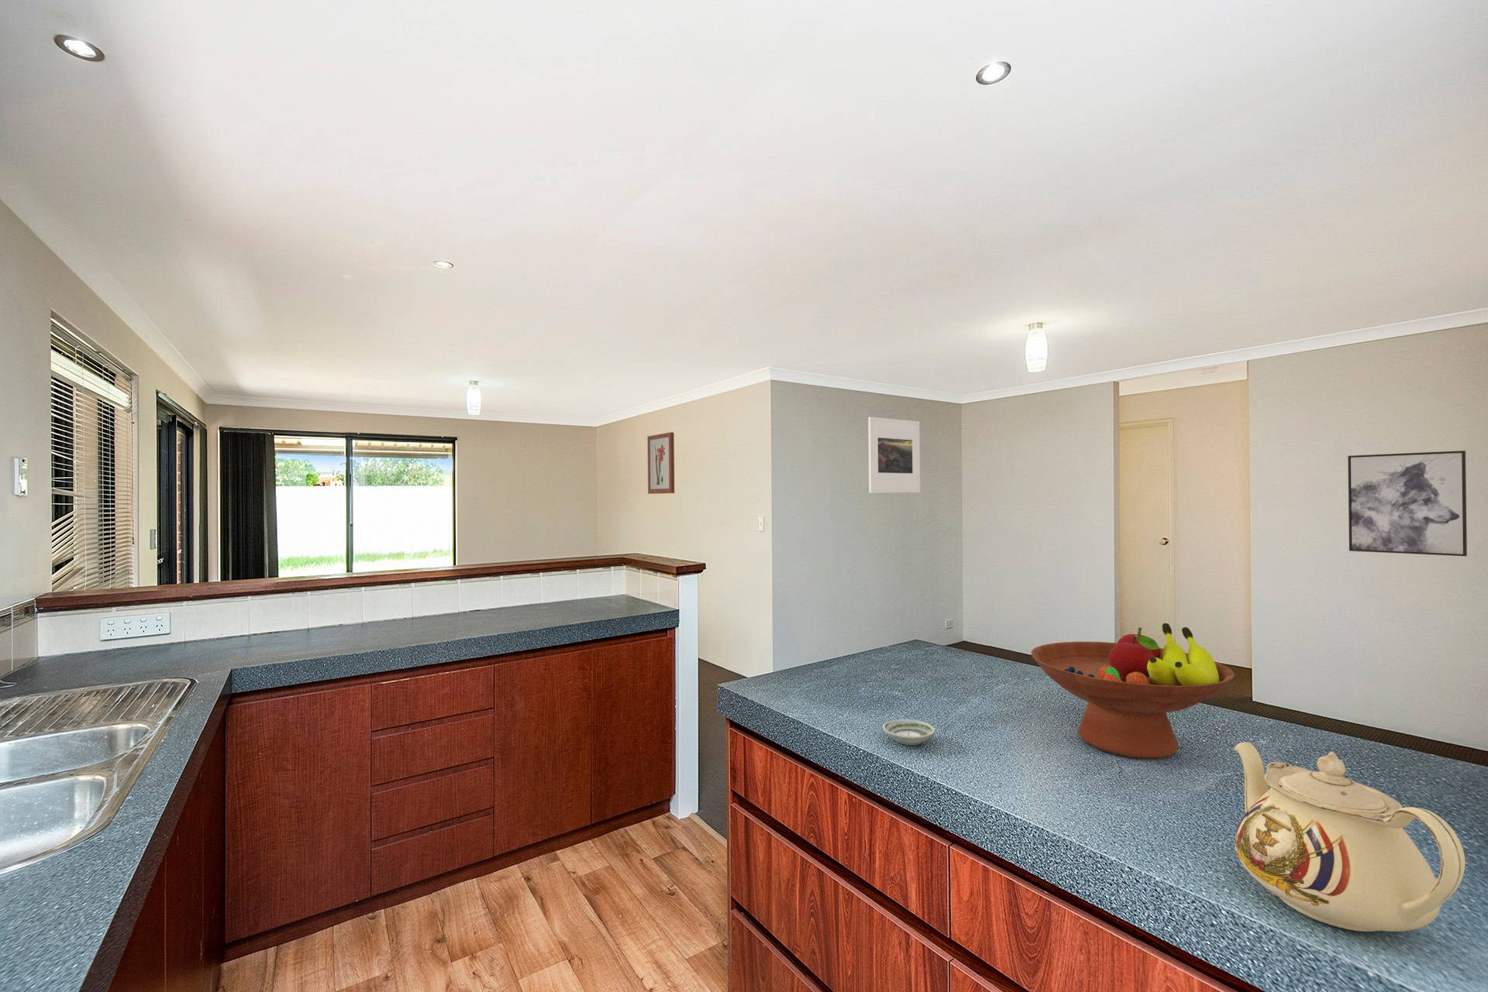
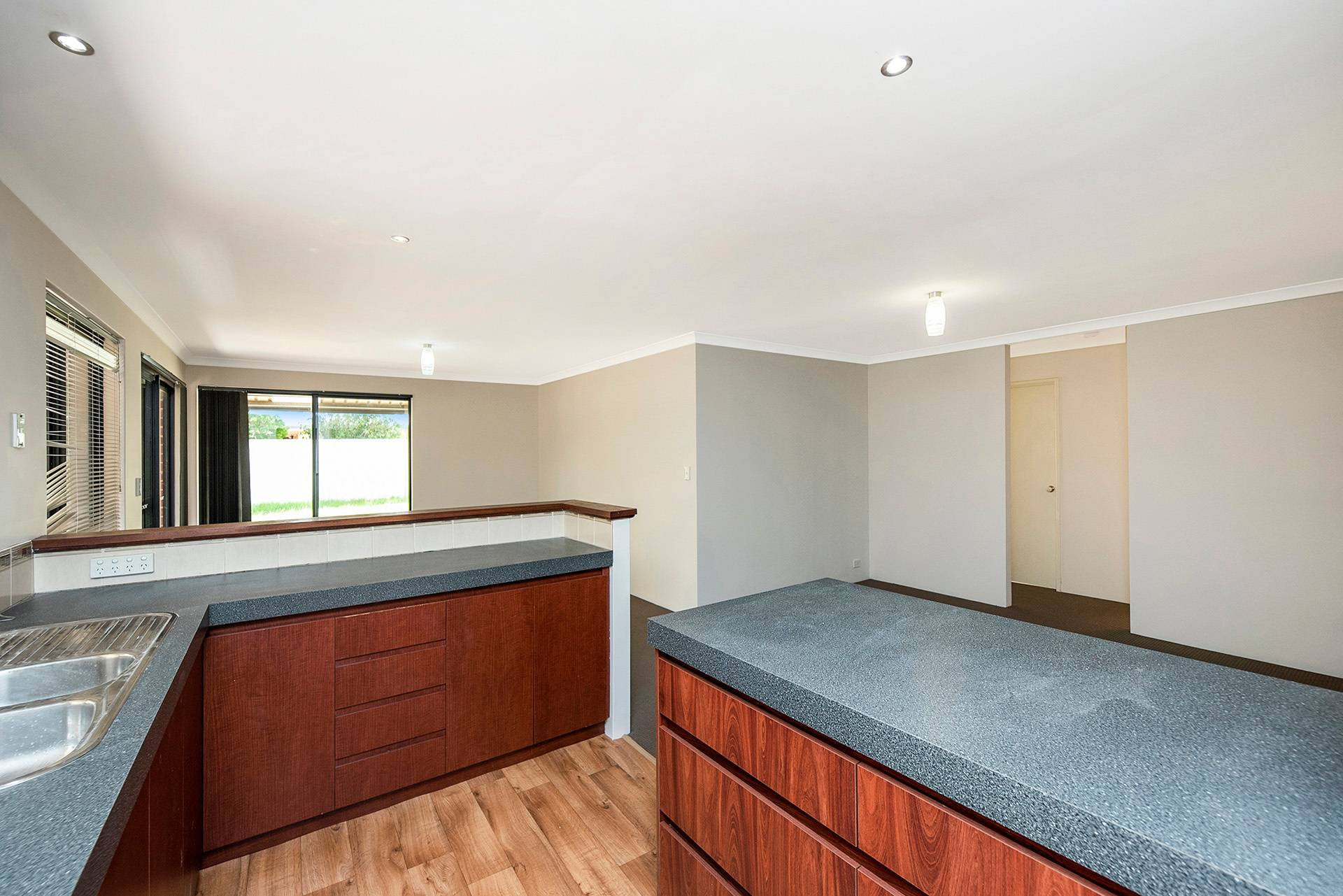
- wall art (1404, 504)
- wall art (660, 464)
- teapot (1330, 828)
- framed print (894, 455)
- saucer (909, 733)
- fruit bowl (1126, 685)
